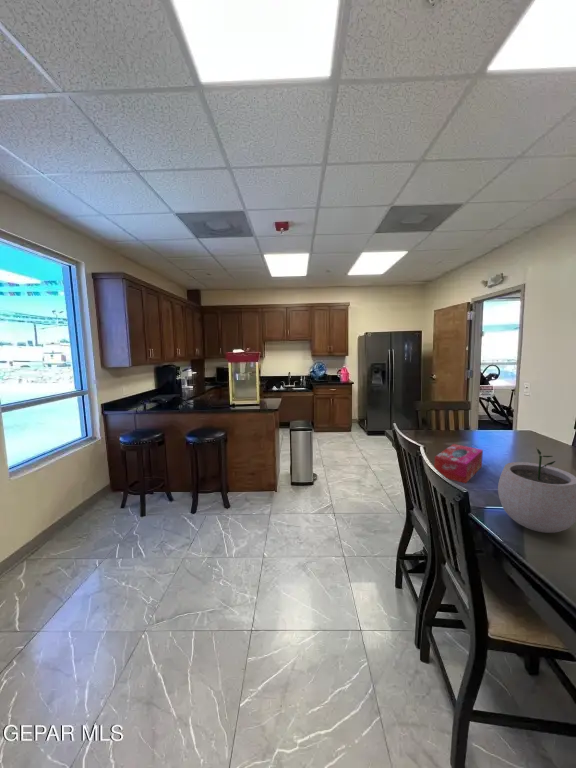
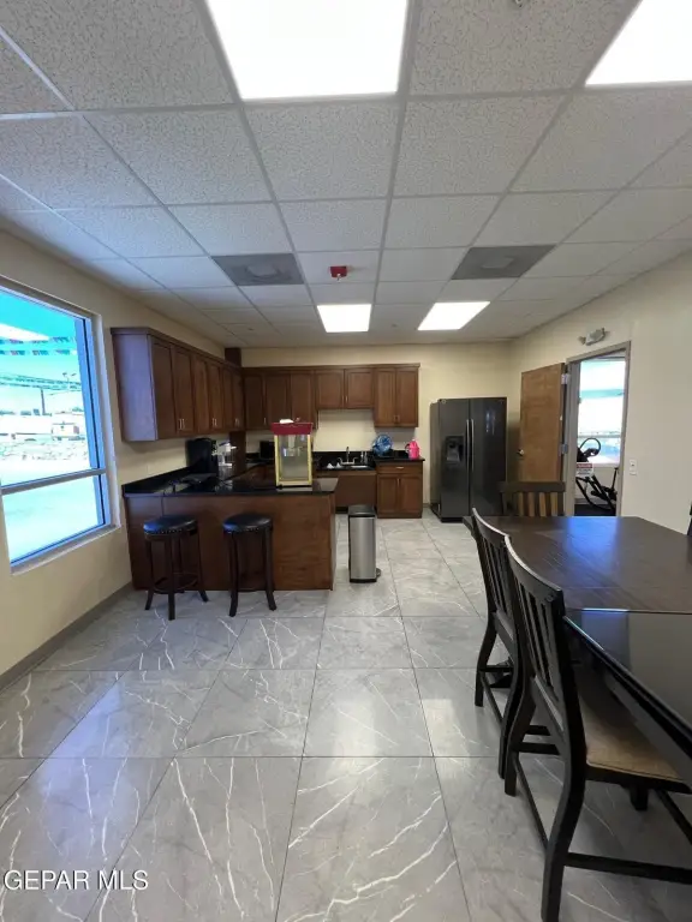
- tissue box (459, 462)
- plant pot (537, 487)
